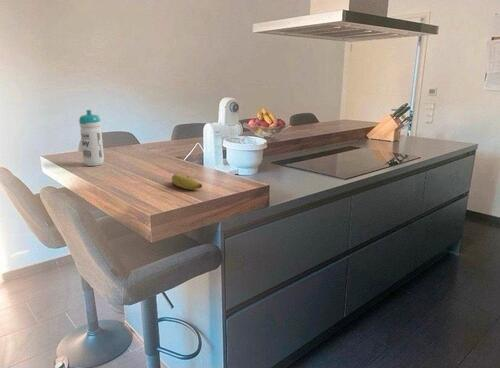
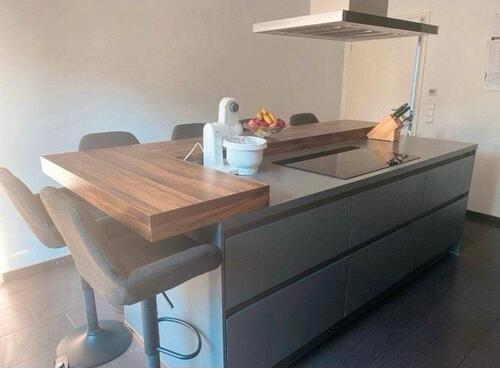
- banana (188, 180)
- water bottle (91, 137)
